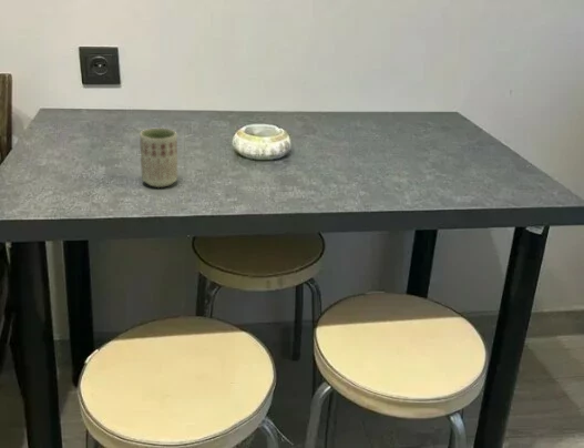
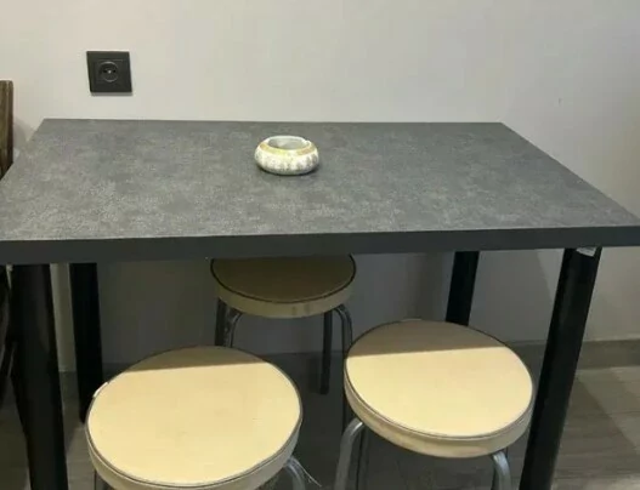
- cup (158, 157)
